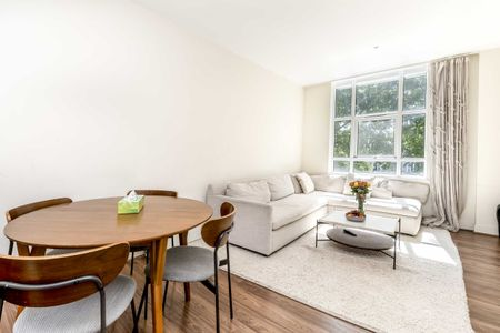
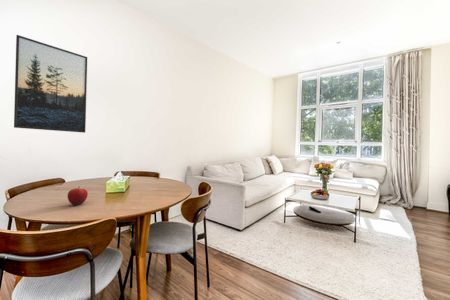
+ fruit (77, 195)
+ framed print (54, 88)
